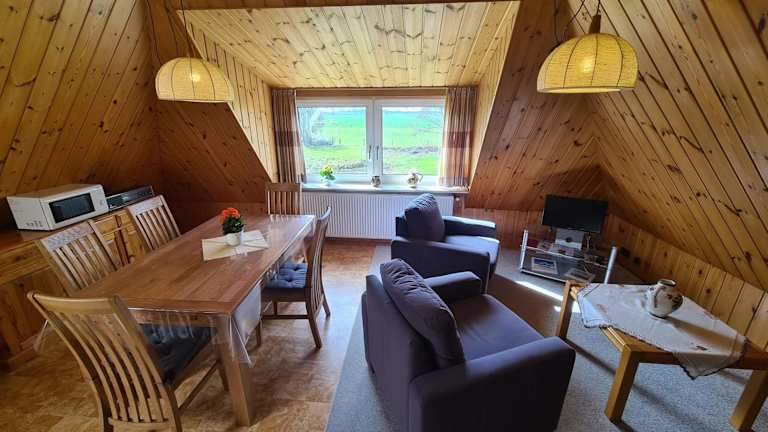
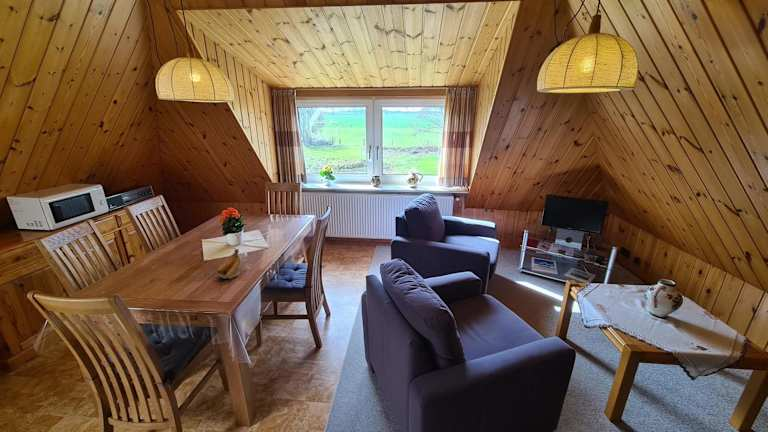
+ banana (228, 264)
